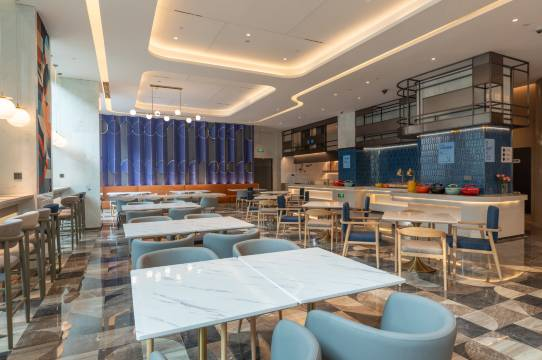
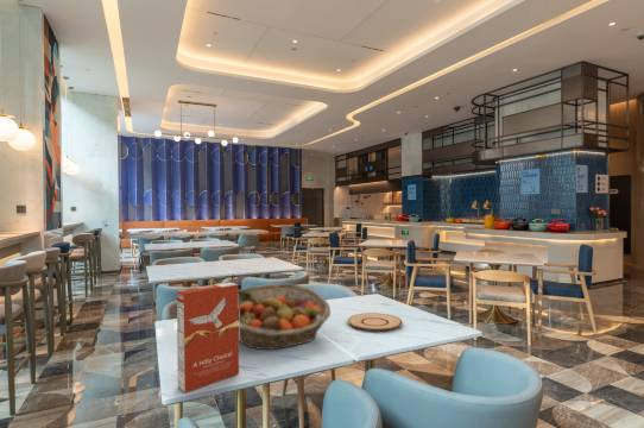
+ cereal box (209, 333)
+ fruit basket (277, 314)
+ plate (374, 321)
